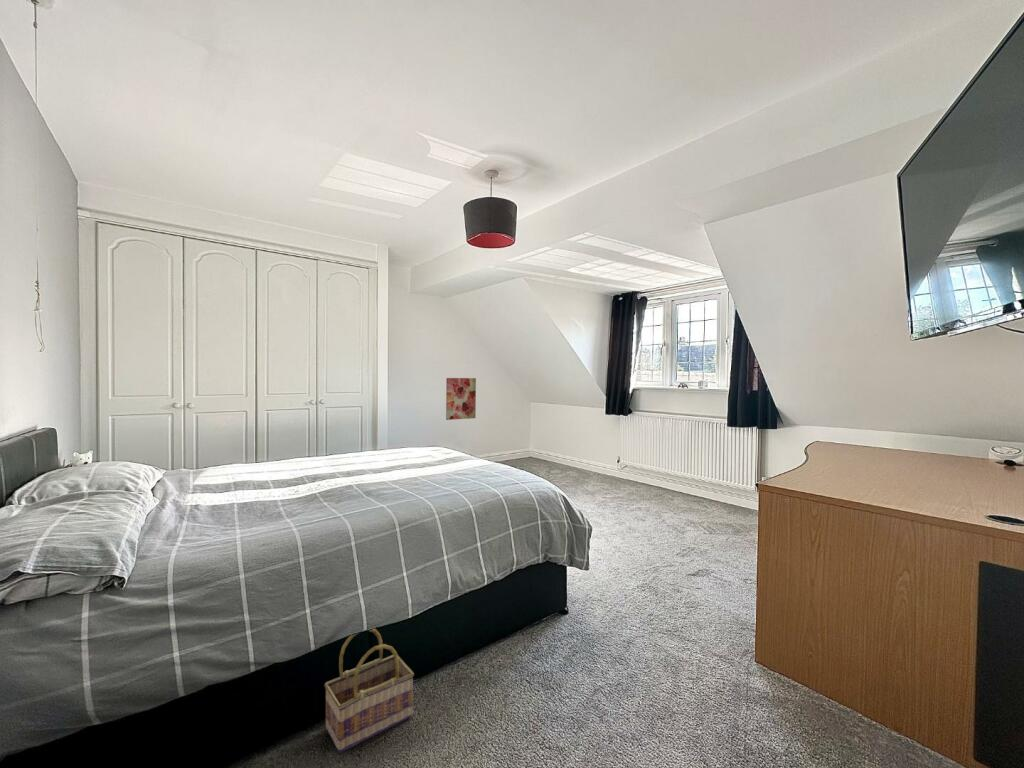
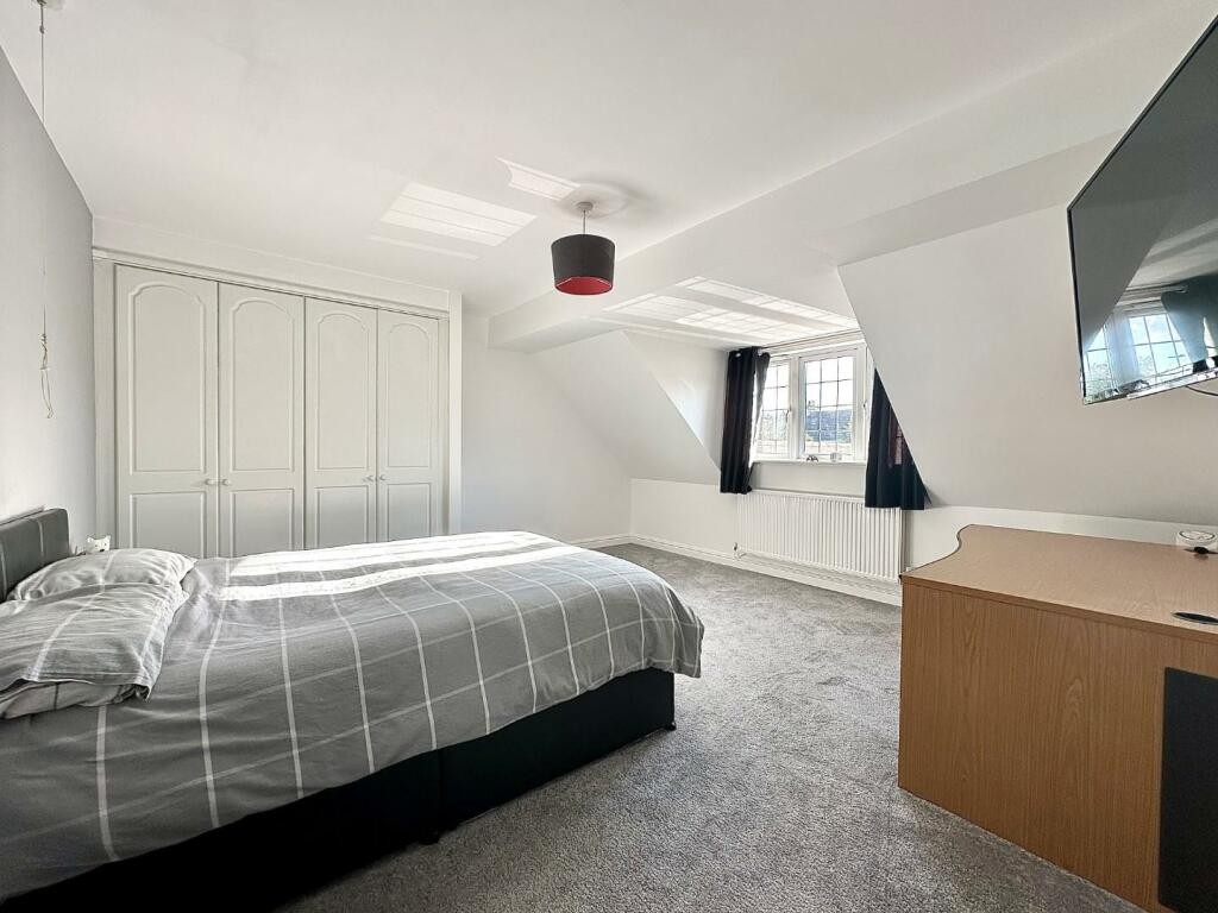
- wall art (461, 398)
- basket (369, 679)
